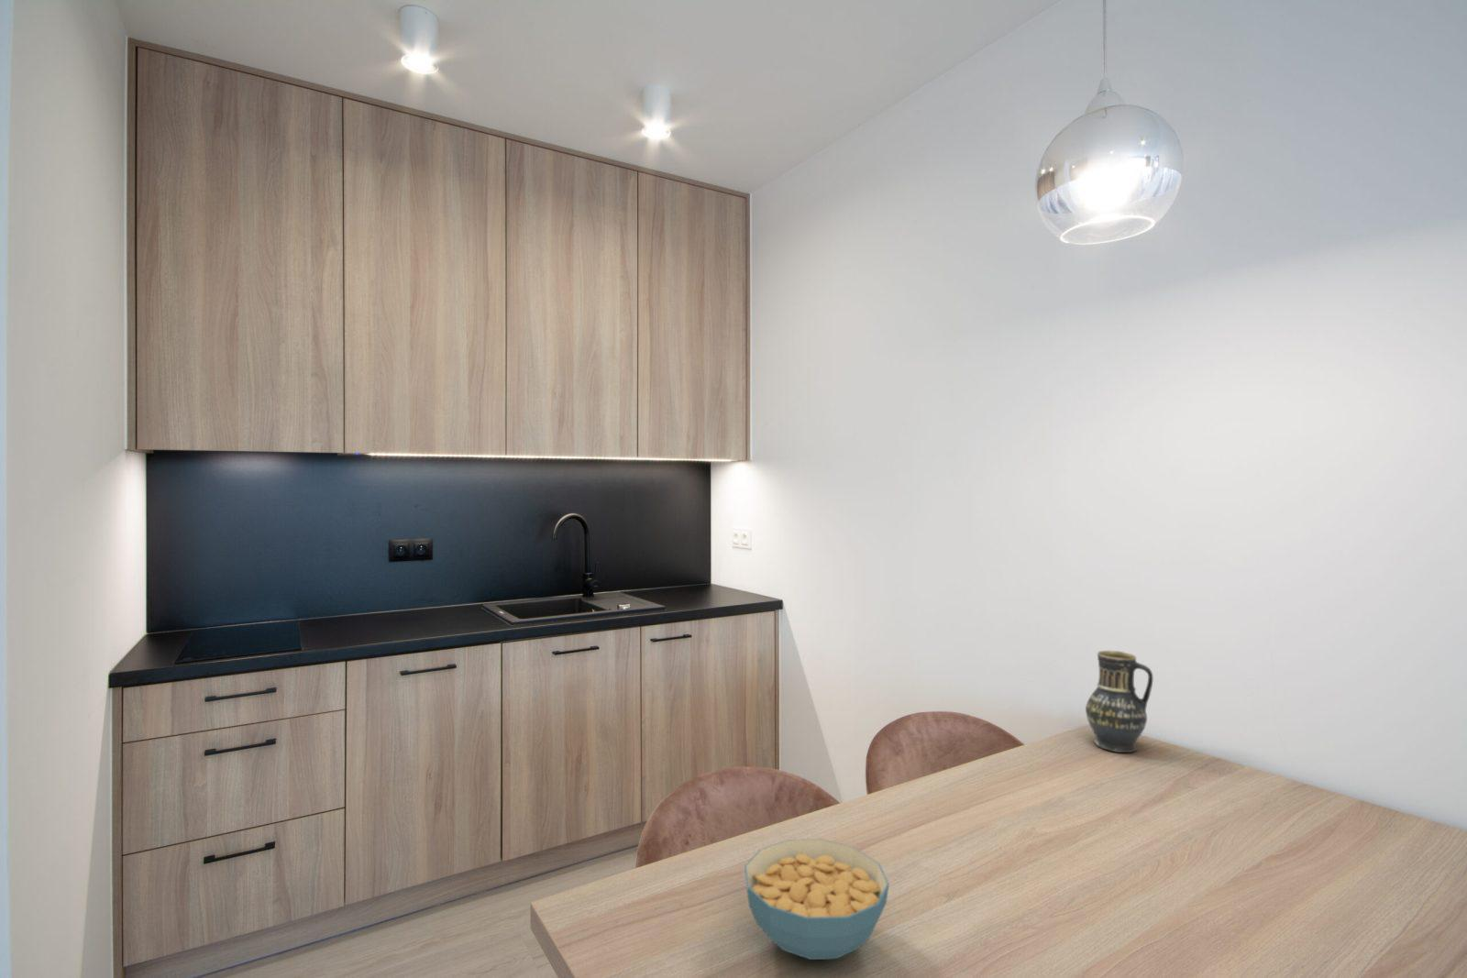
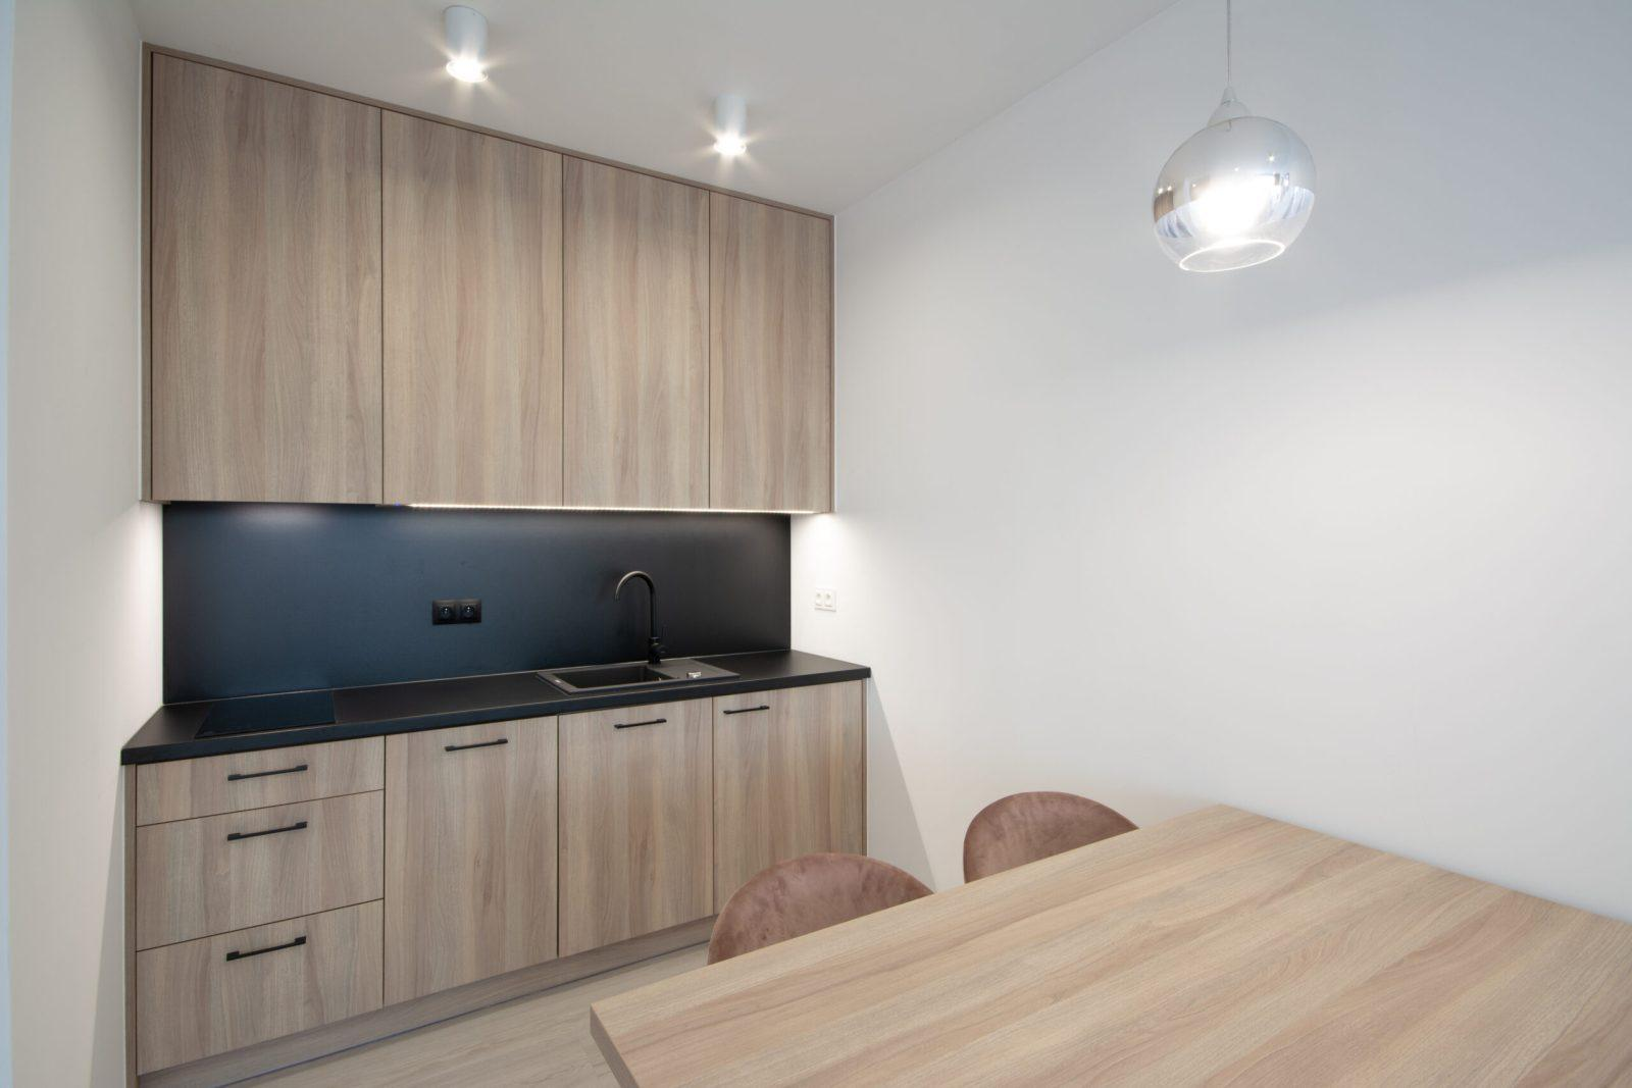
- cereal bowl (814, 909)
- vase (1116, 700)
